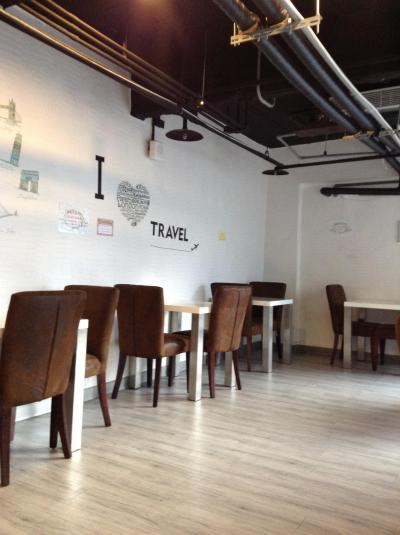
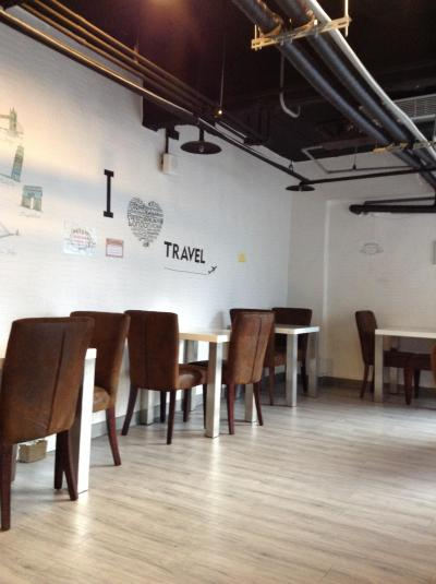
+ basket (34, 441)
